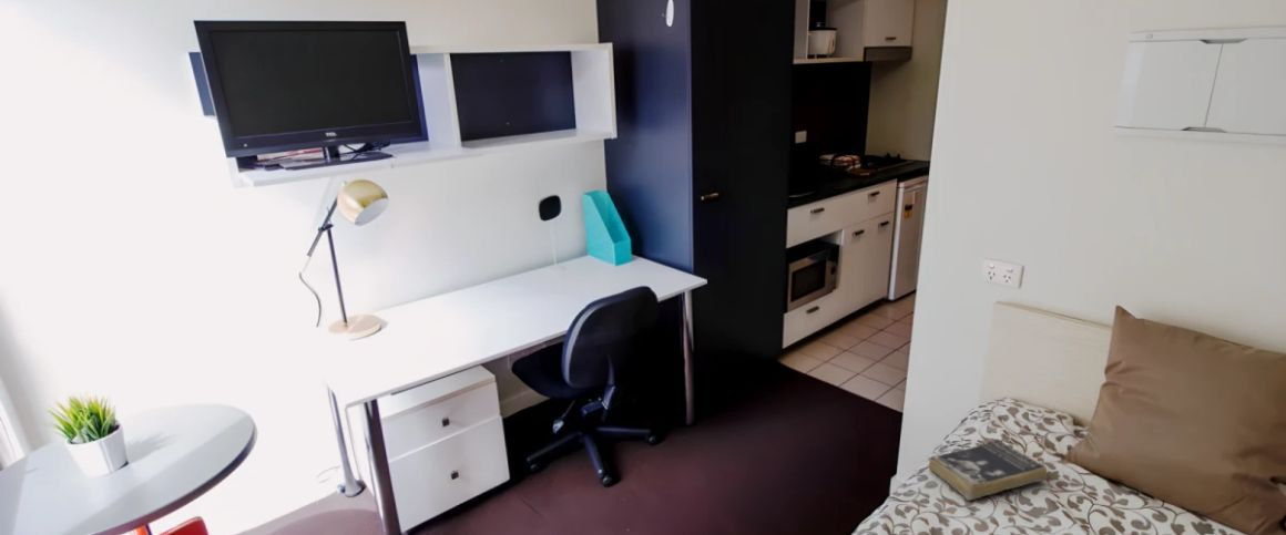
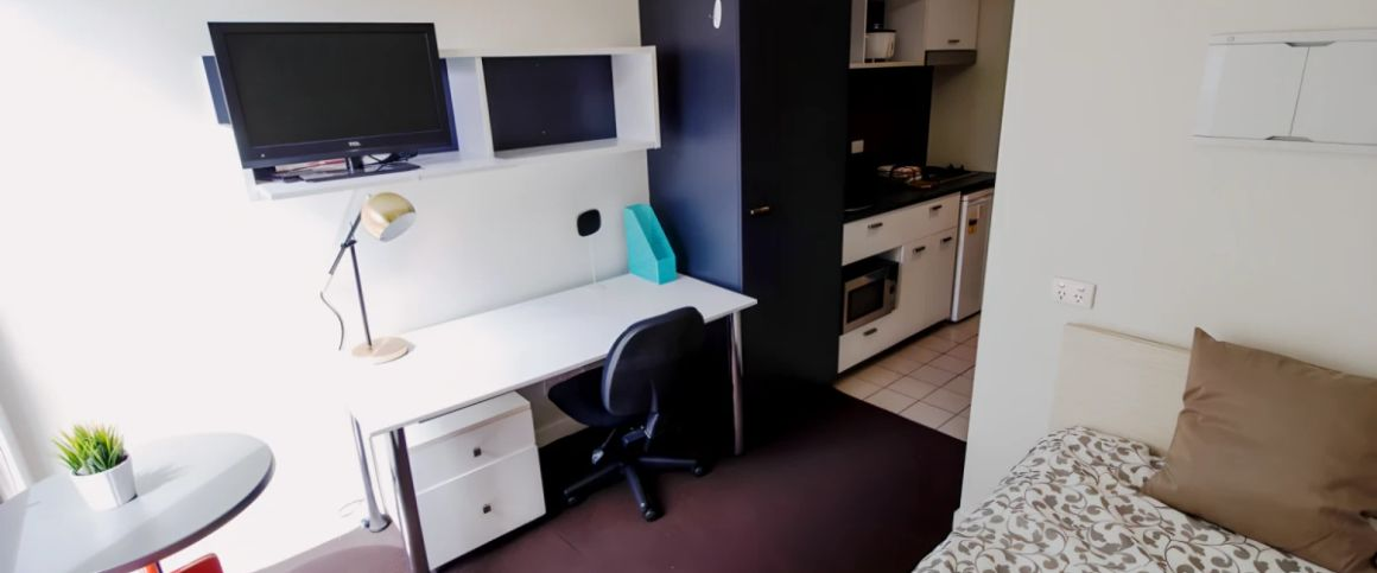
- book (986, 467)
